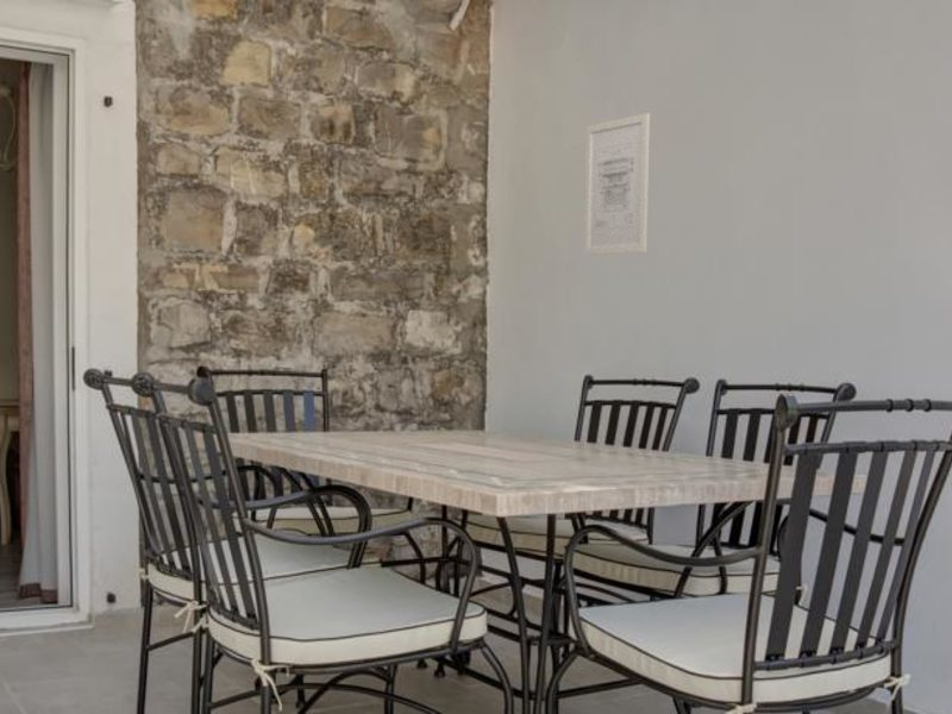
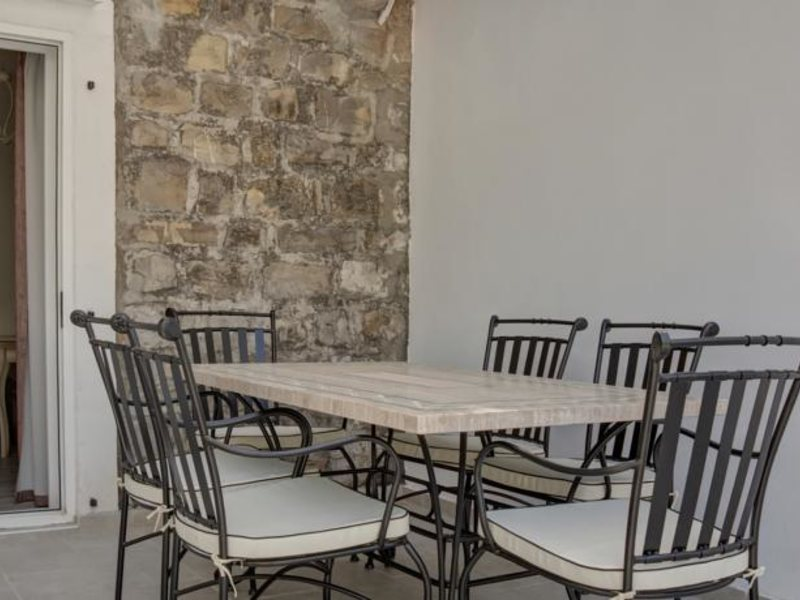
- wall art (615, 187)
